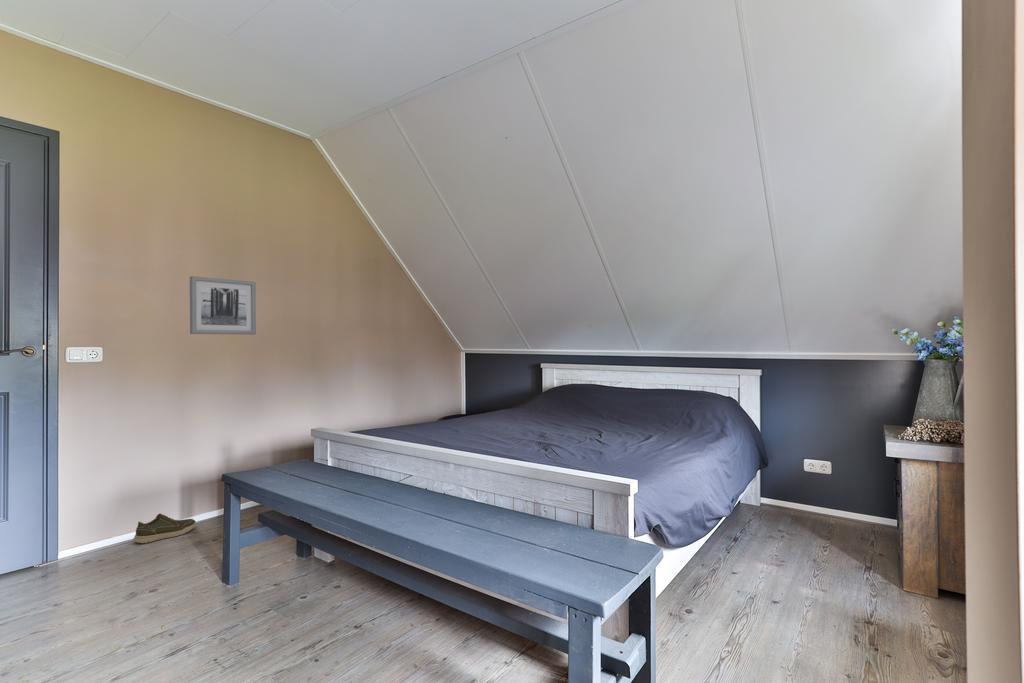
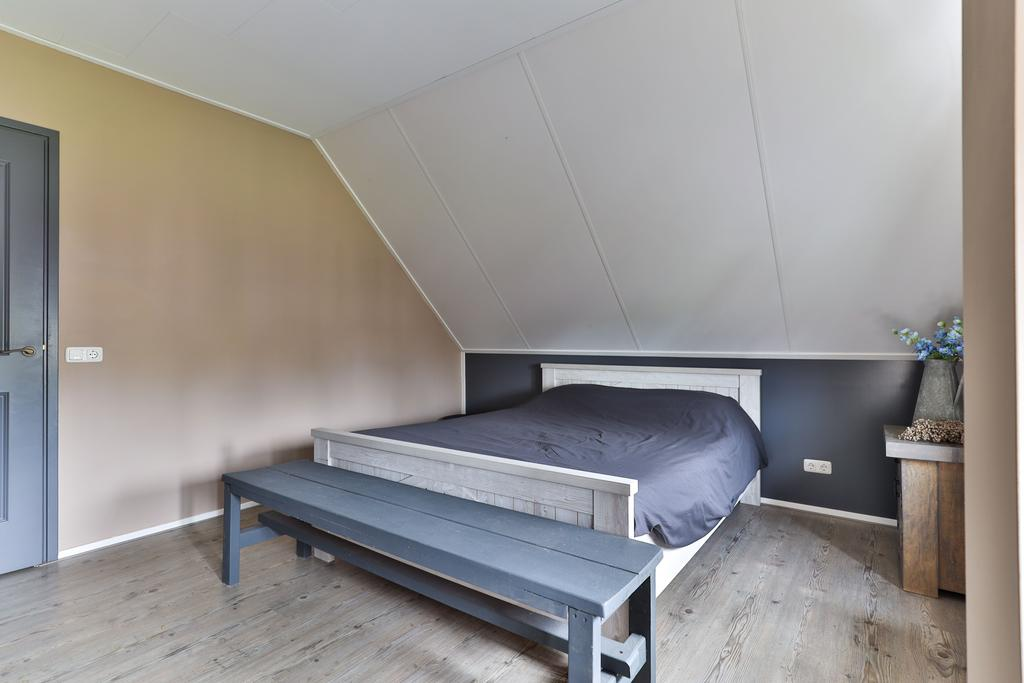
- wall art (224, 306)
- shoe (166, 524)
